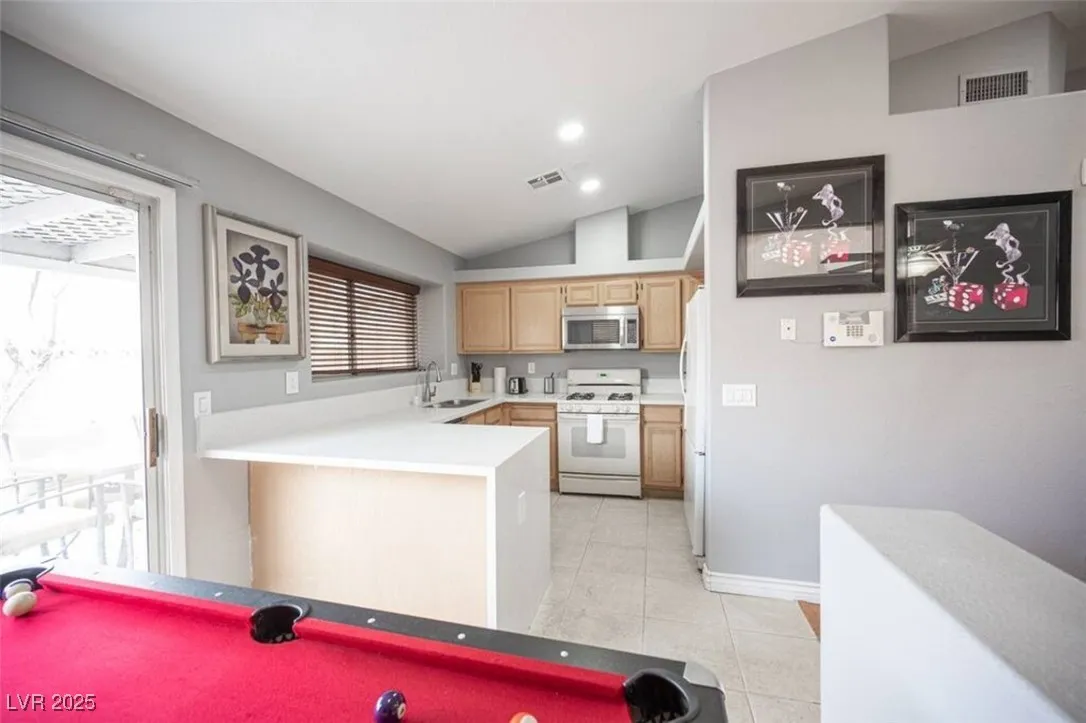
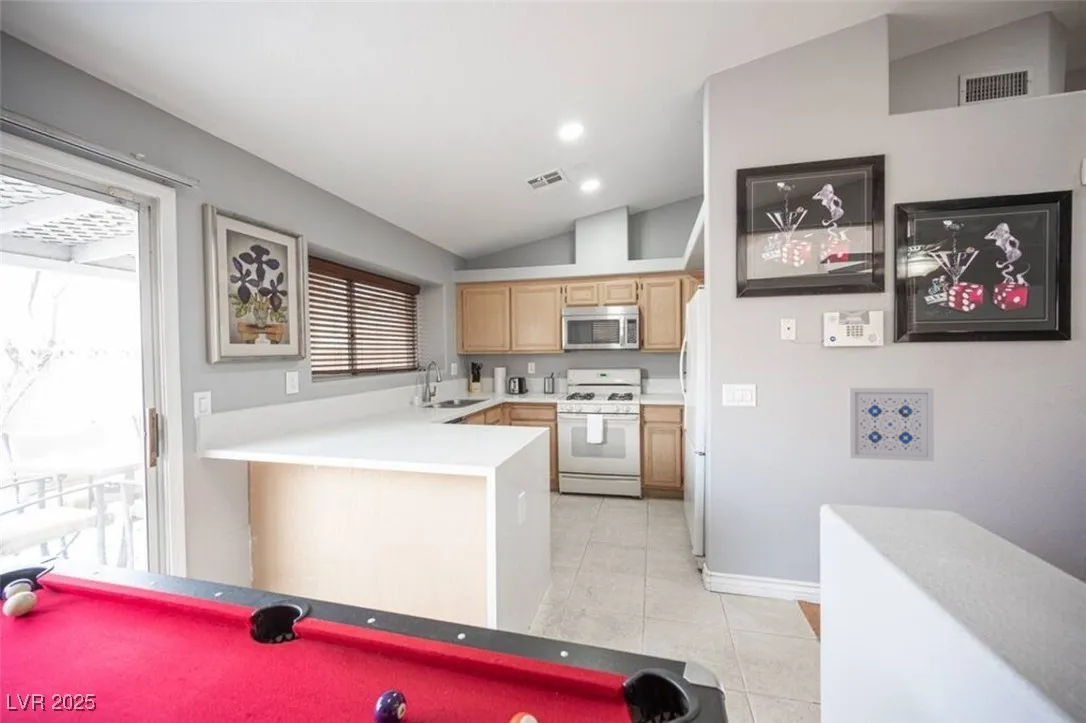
+ wall art (889, 423)
